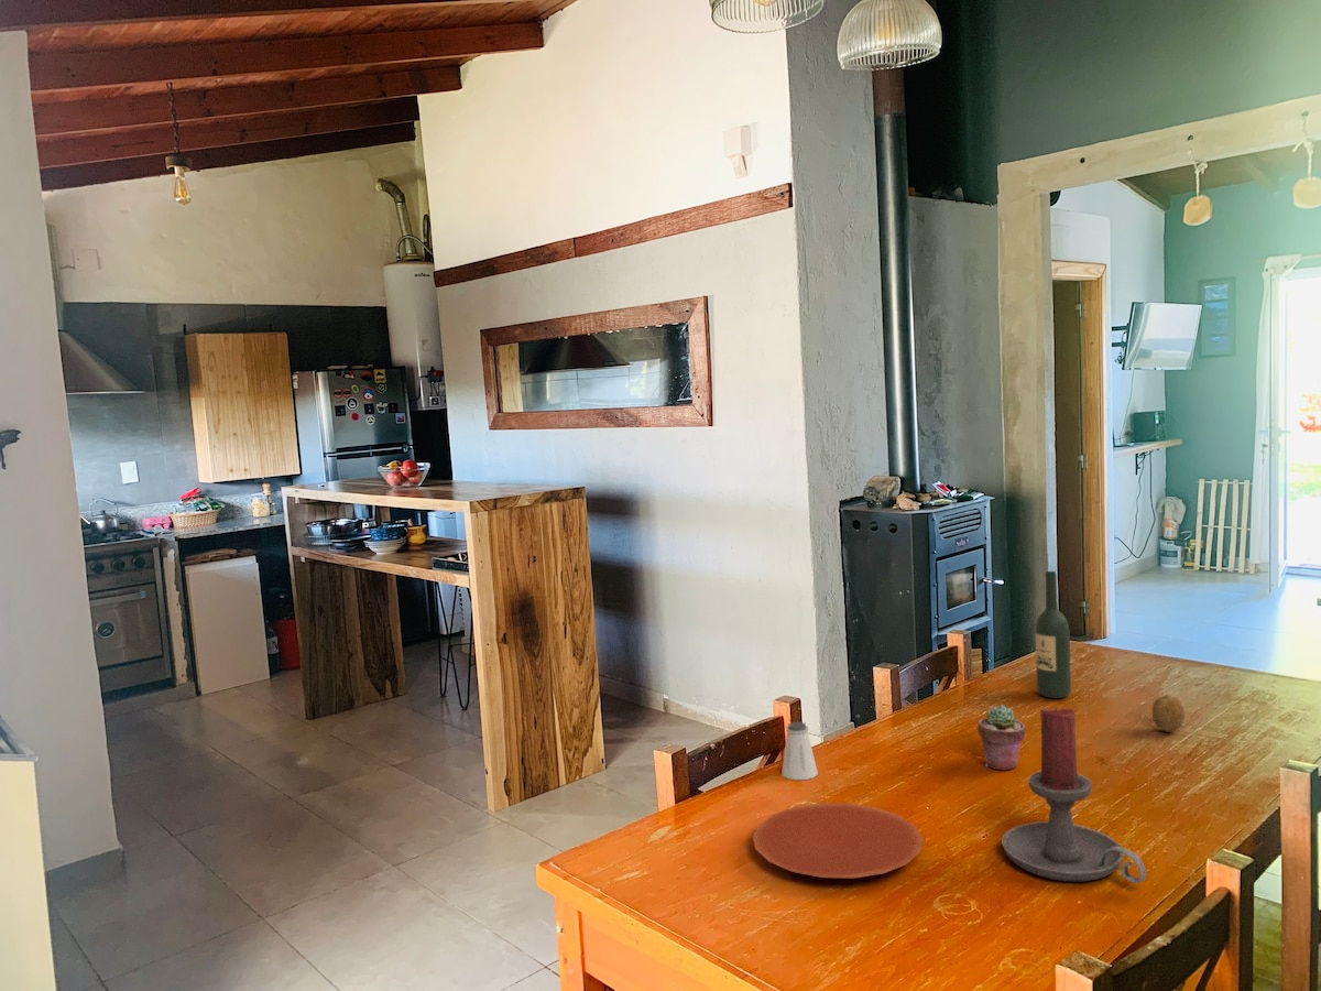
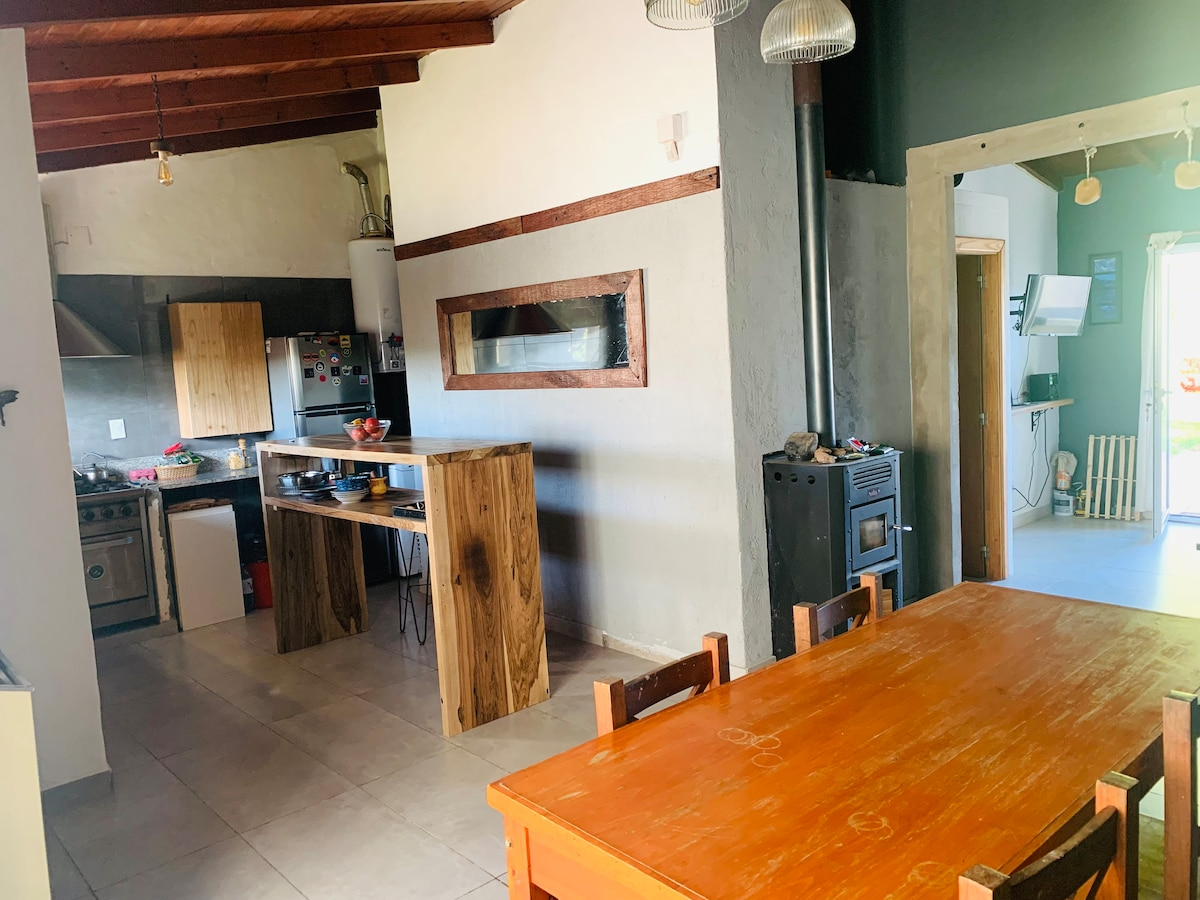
- wine bottle (1052, 633)
- candle holder (1073, 788)
- potted succulent (1001, 736)
- fruit (1168, 712)
- saltshaker (798, 749)
- plate (837, 843)
